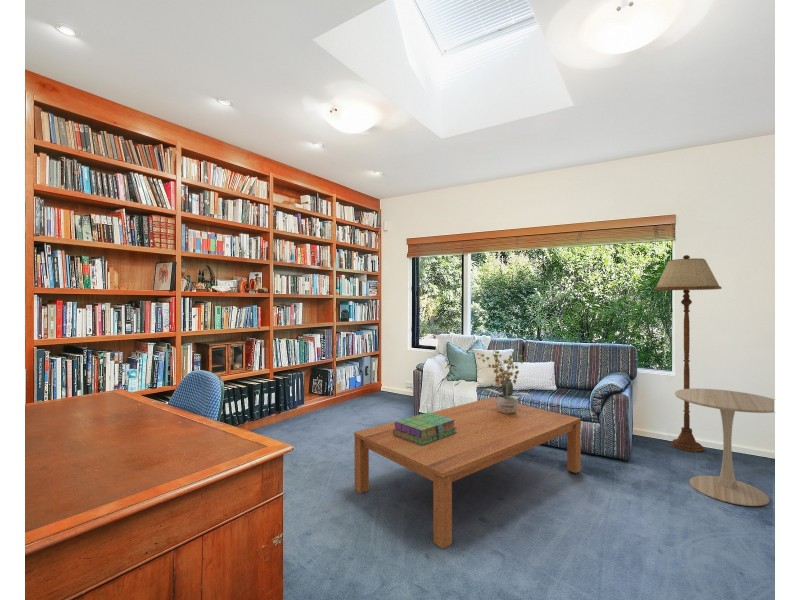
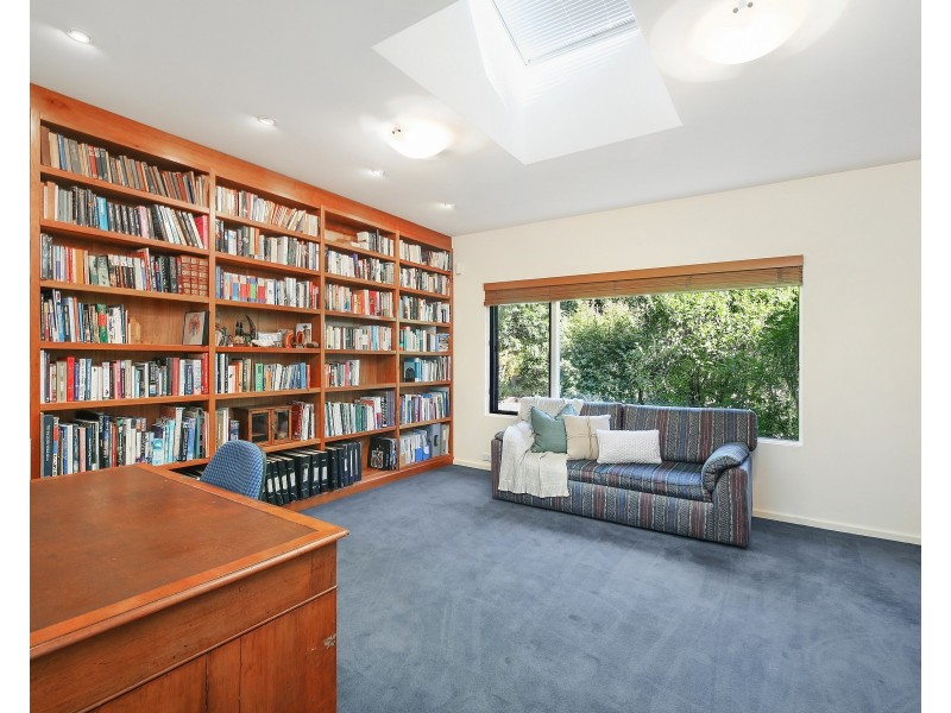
- potted plant (504, 380)
- stack of books (425, 426)
- coffee table (473, 452)
- floor lamp (686, 350)
- side table (727, 444)
